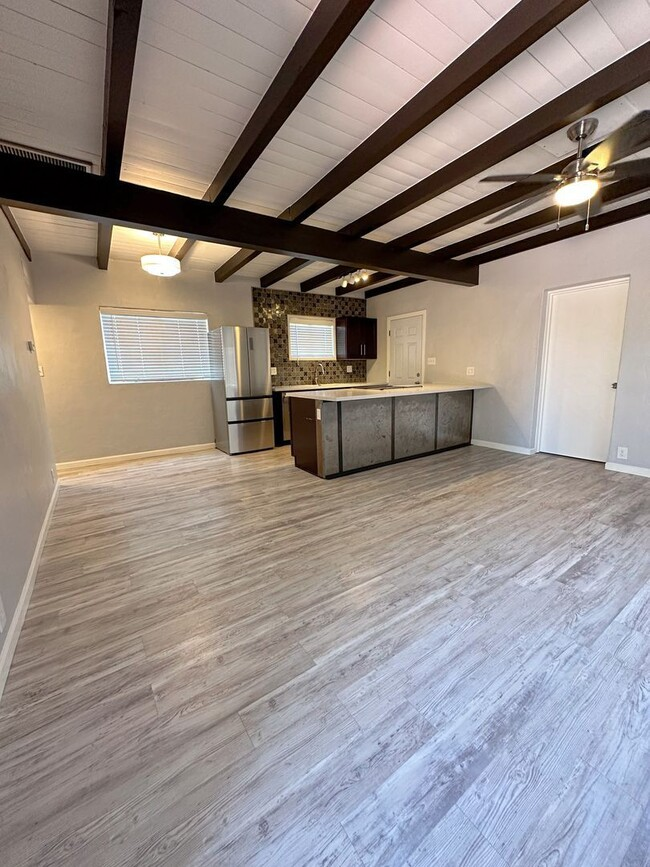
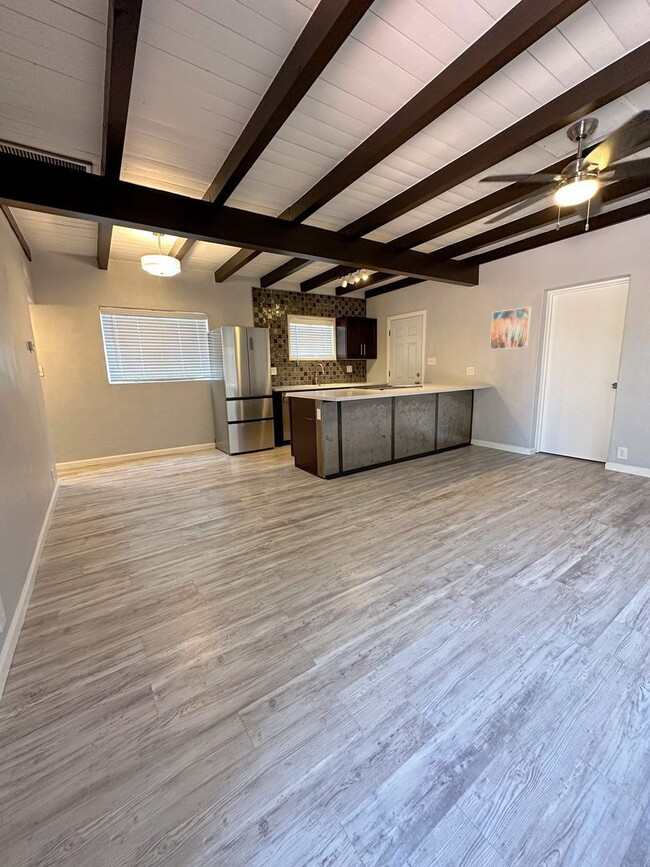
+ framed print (509, 329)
